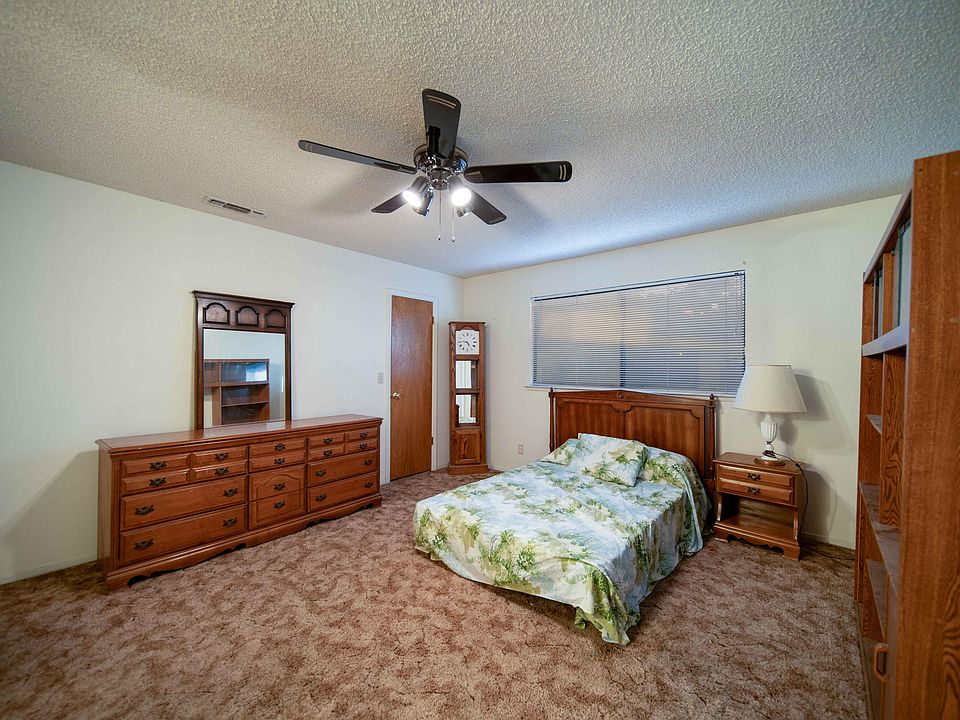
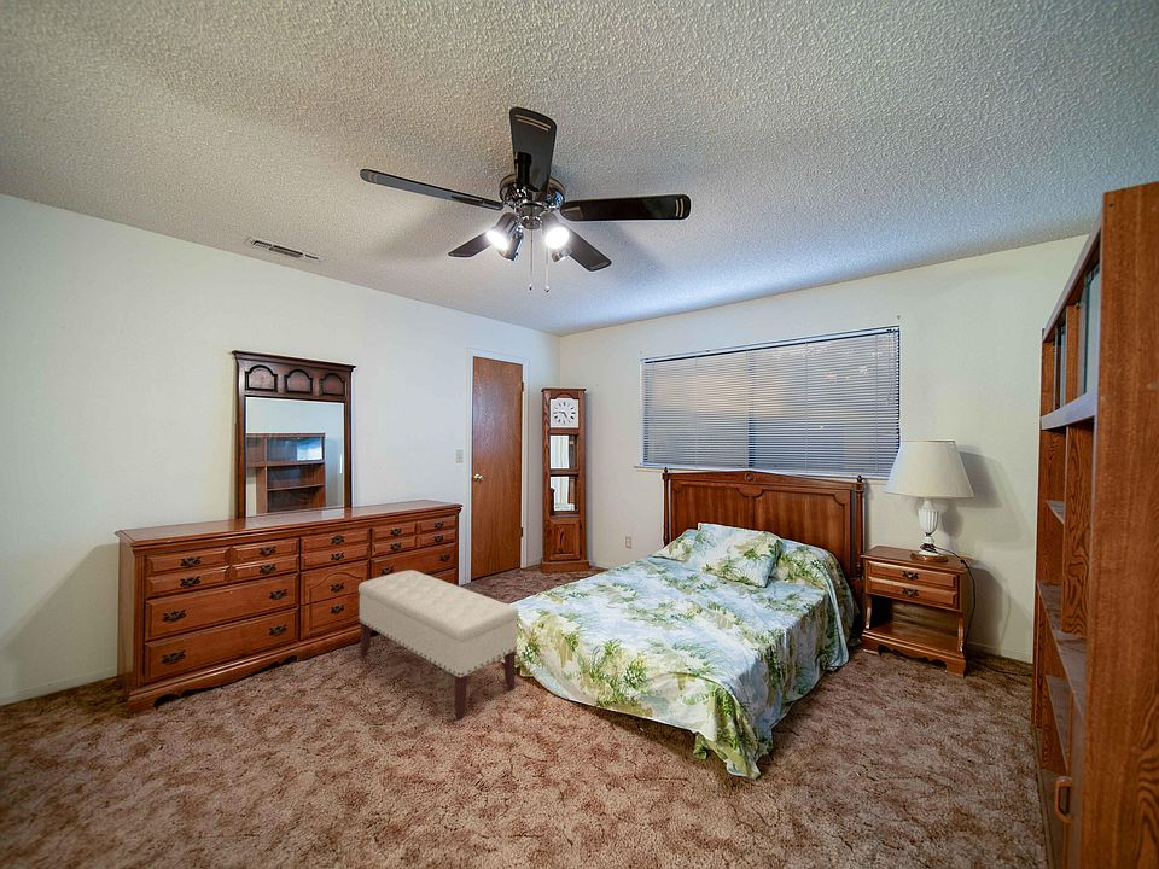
+ bench (432, 631)
